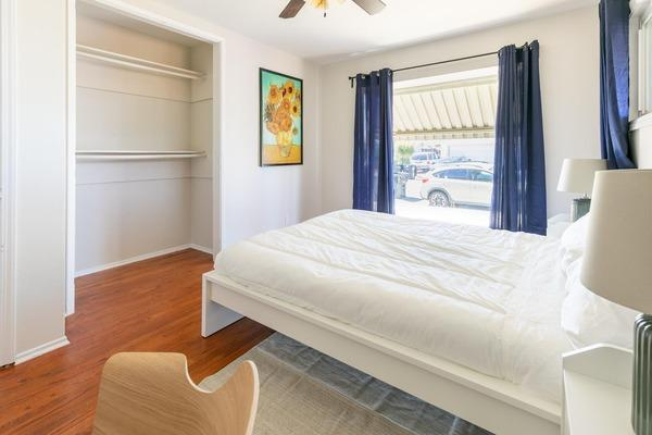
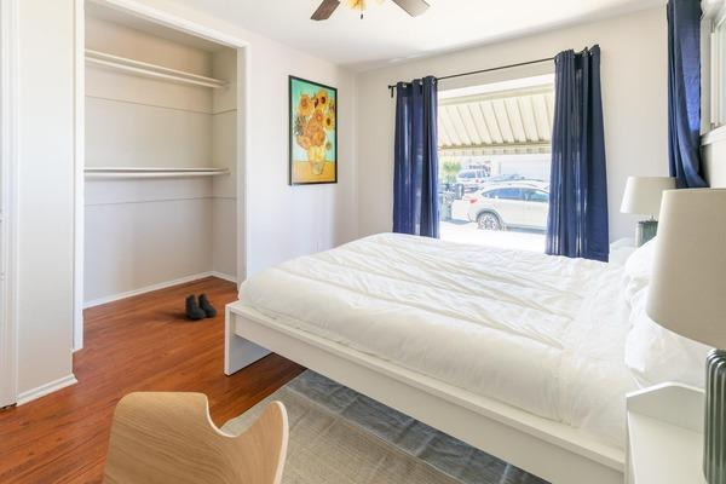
+ boots (201, 305)
